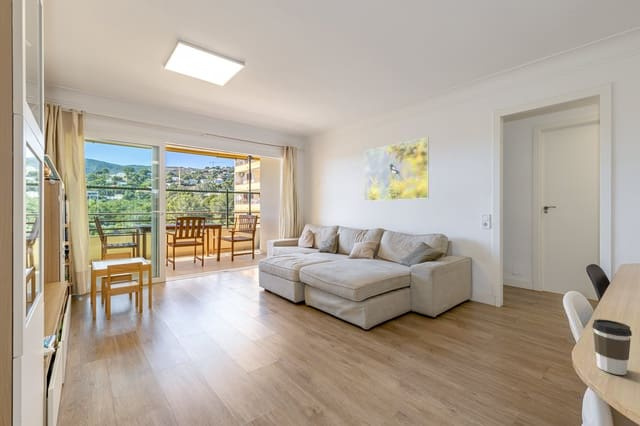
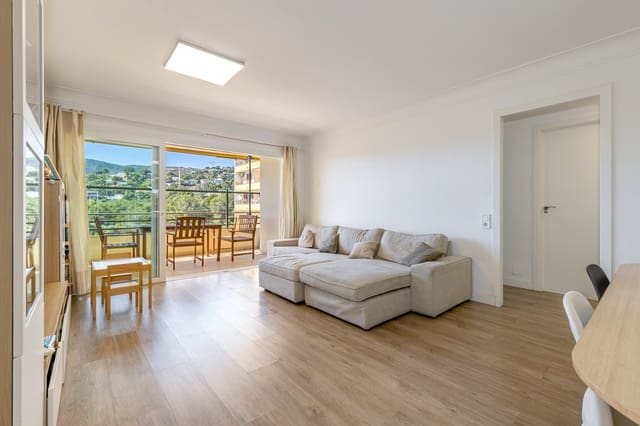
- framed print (393, 172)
- coffee cup (611, 346)
